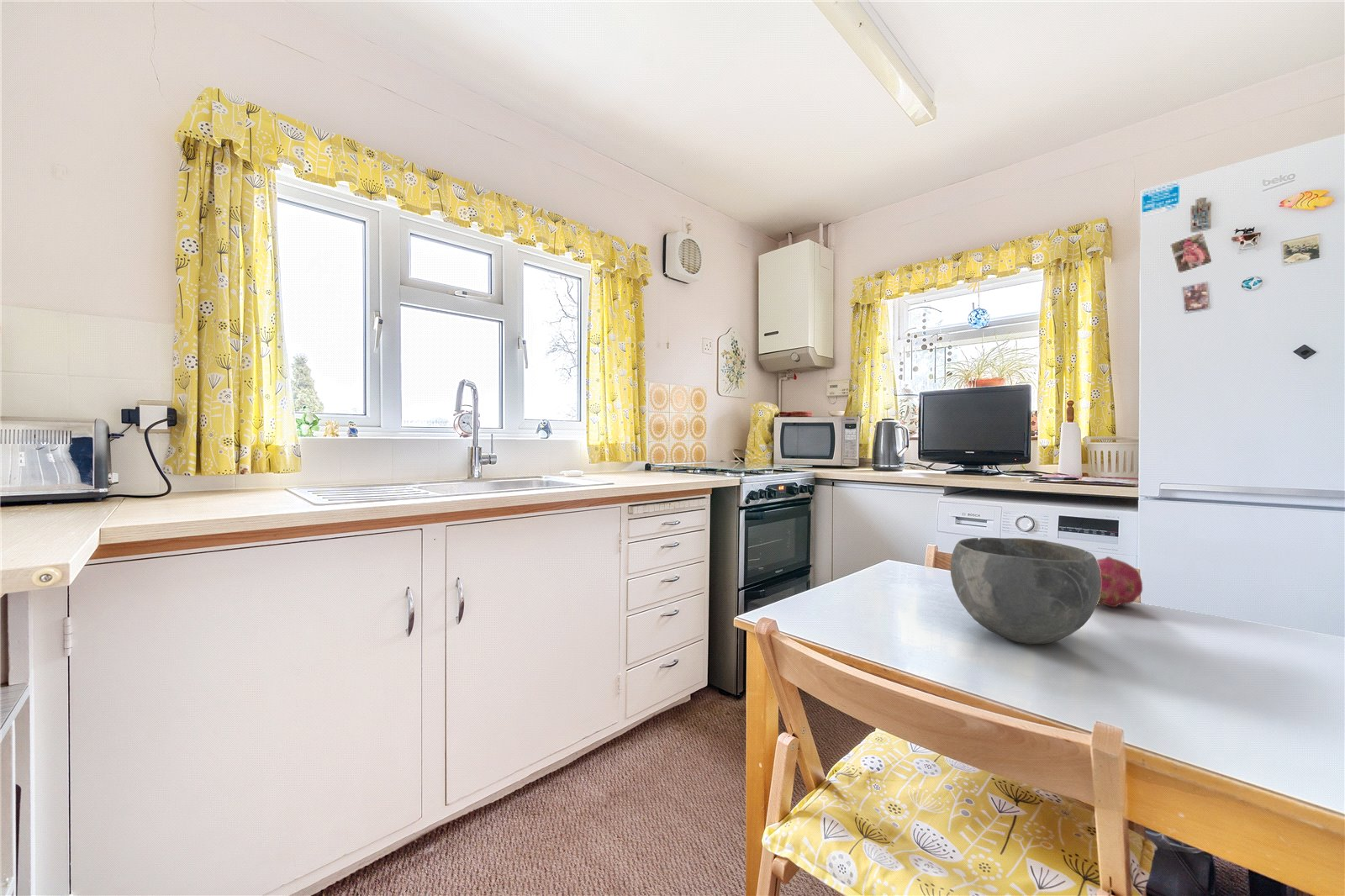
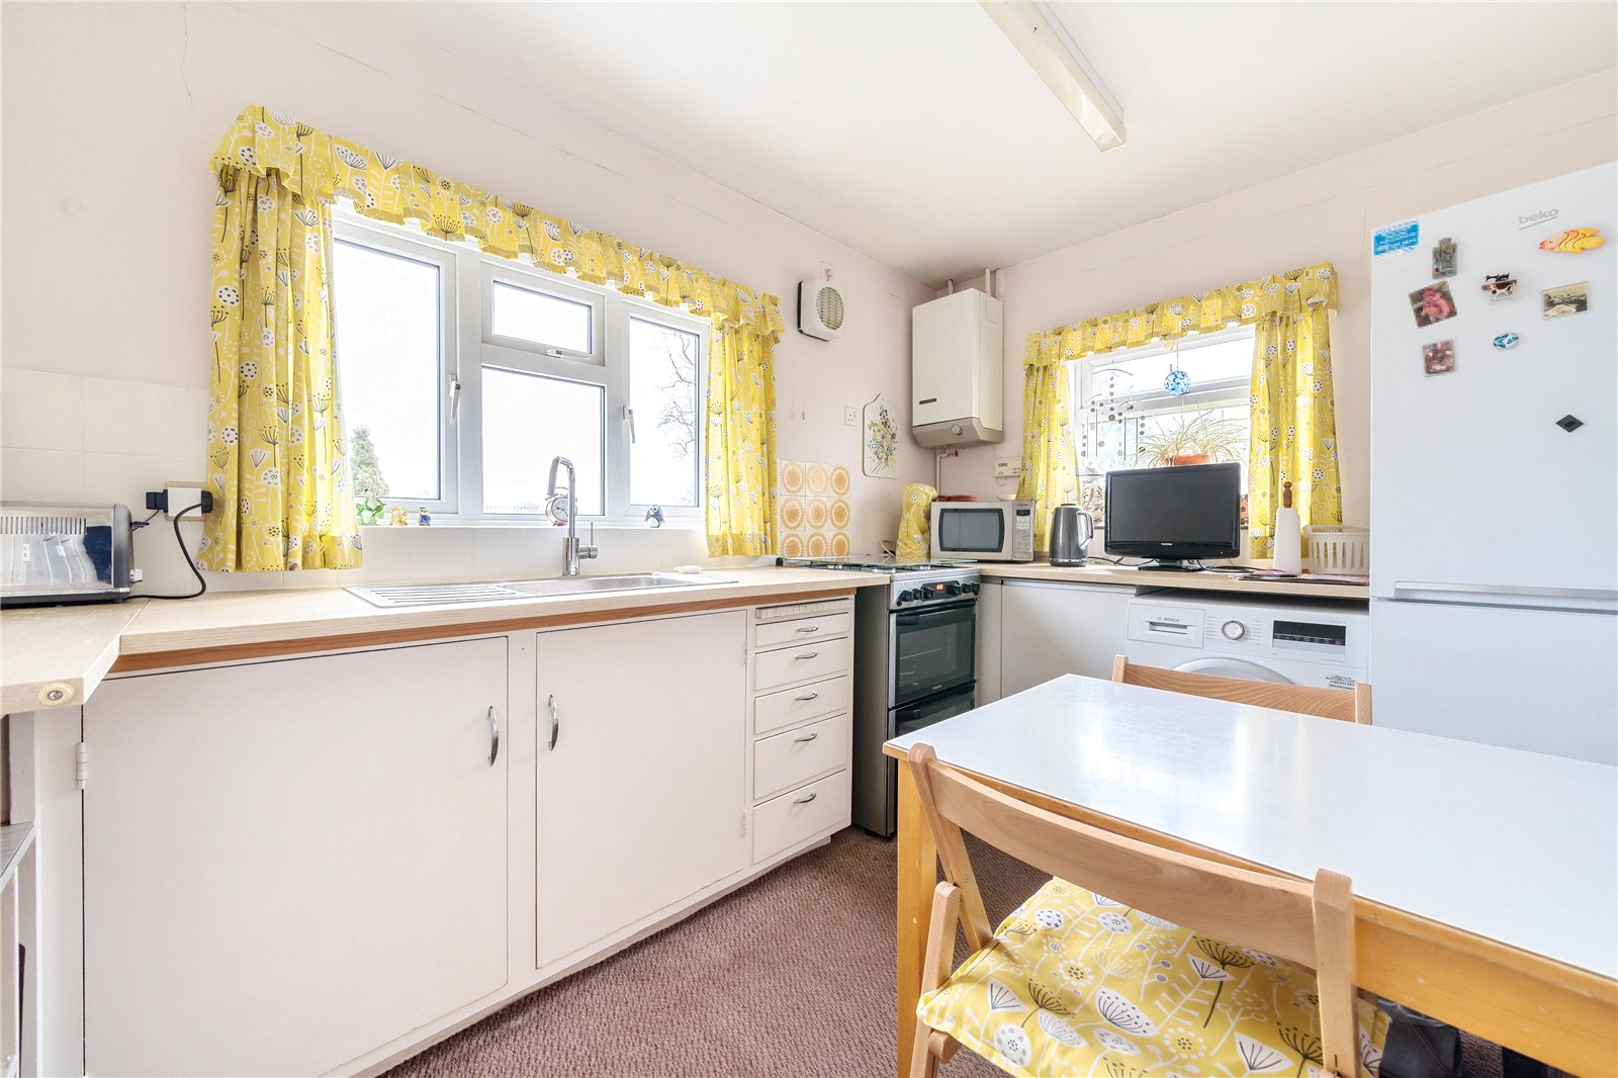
- bowl (1021, 591)
- fruit (1108, 580)
